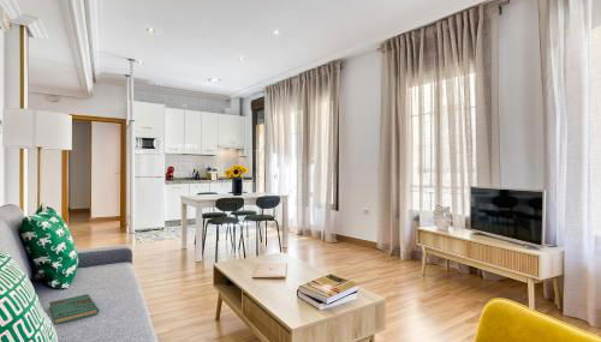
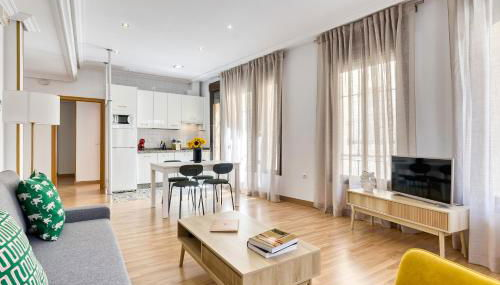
- book (73, 307)
